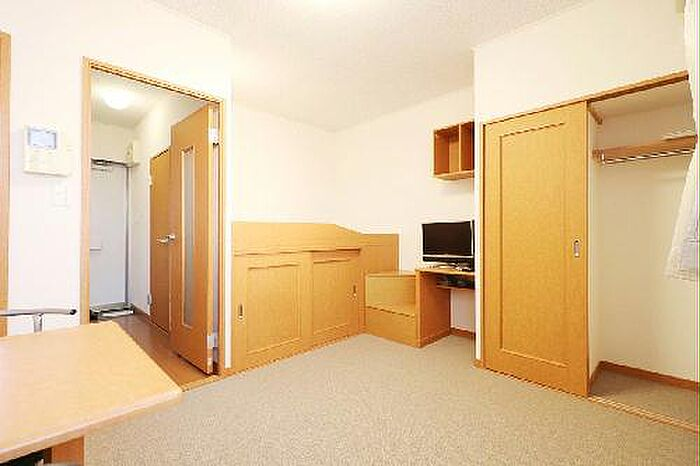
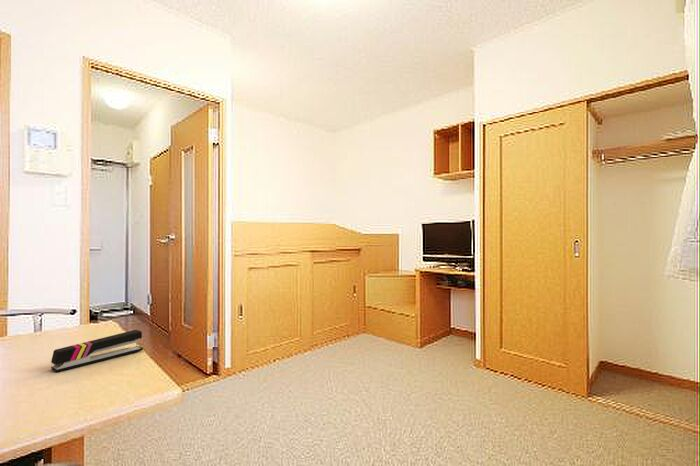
+ stapler (100, 348)
